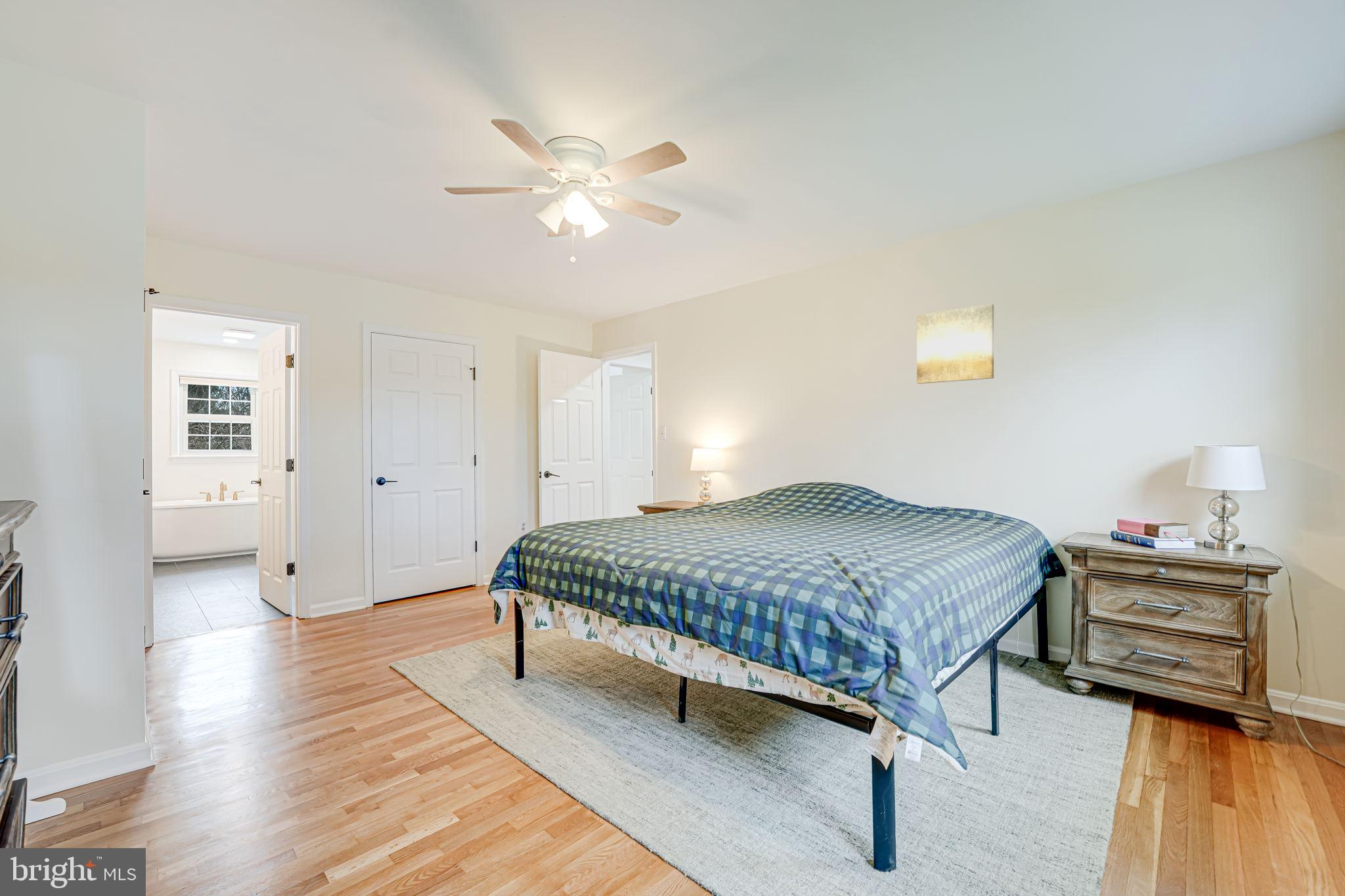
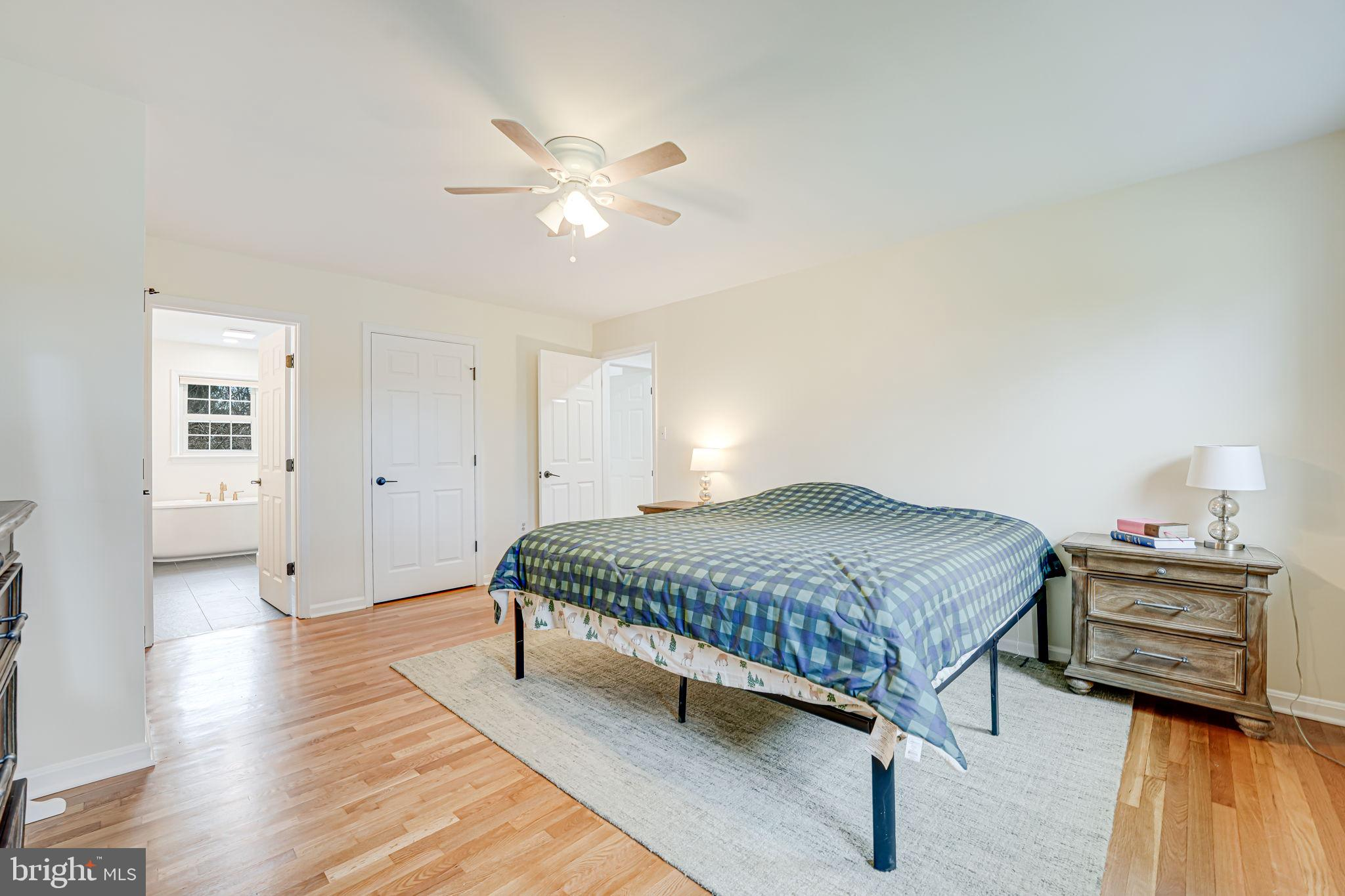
- wall art (954, 345)
